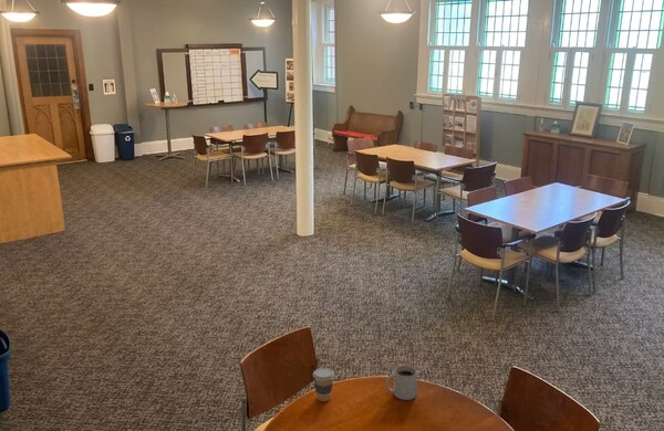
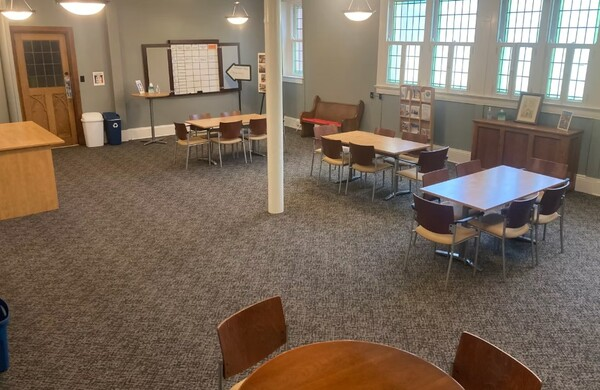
- mug (402, 381)
- coffee cup (323, 385)
